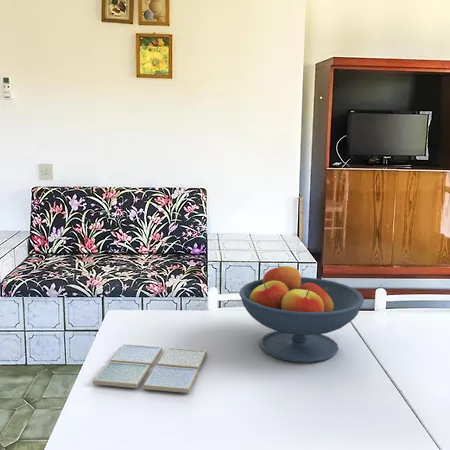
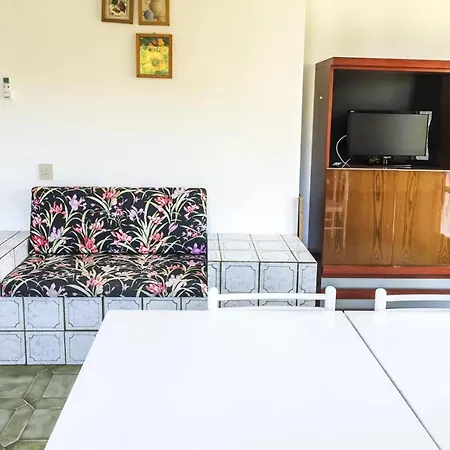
- drink coaster (151, 366)
- fruit bowl (300, 310)
